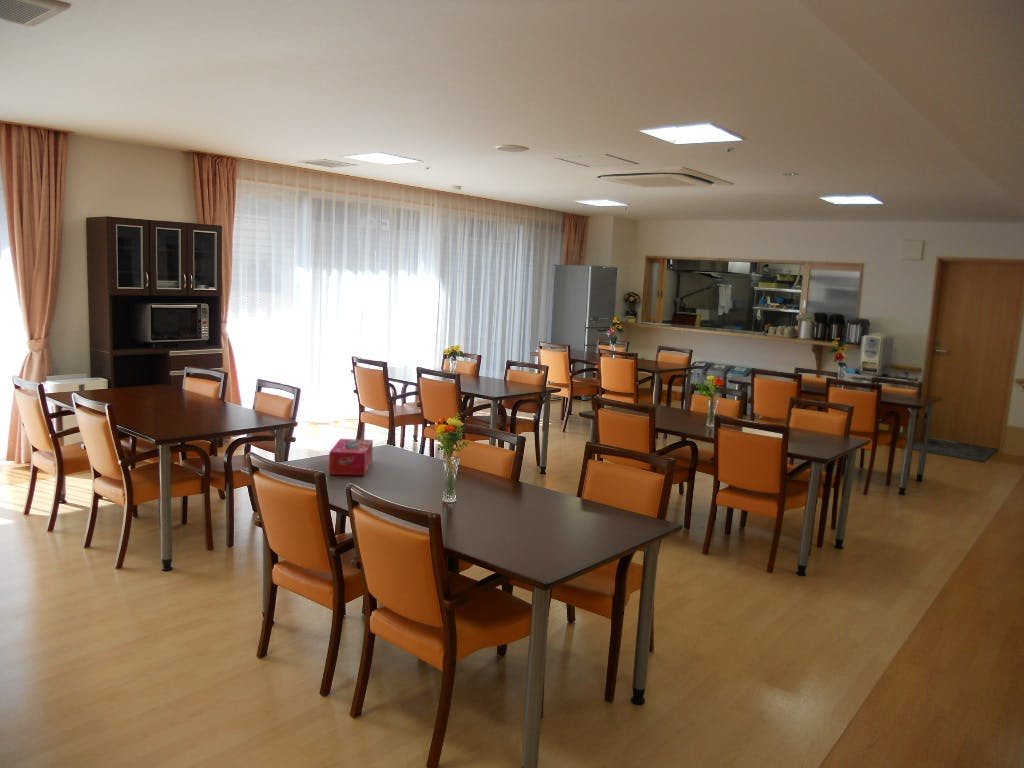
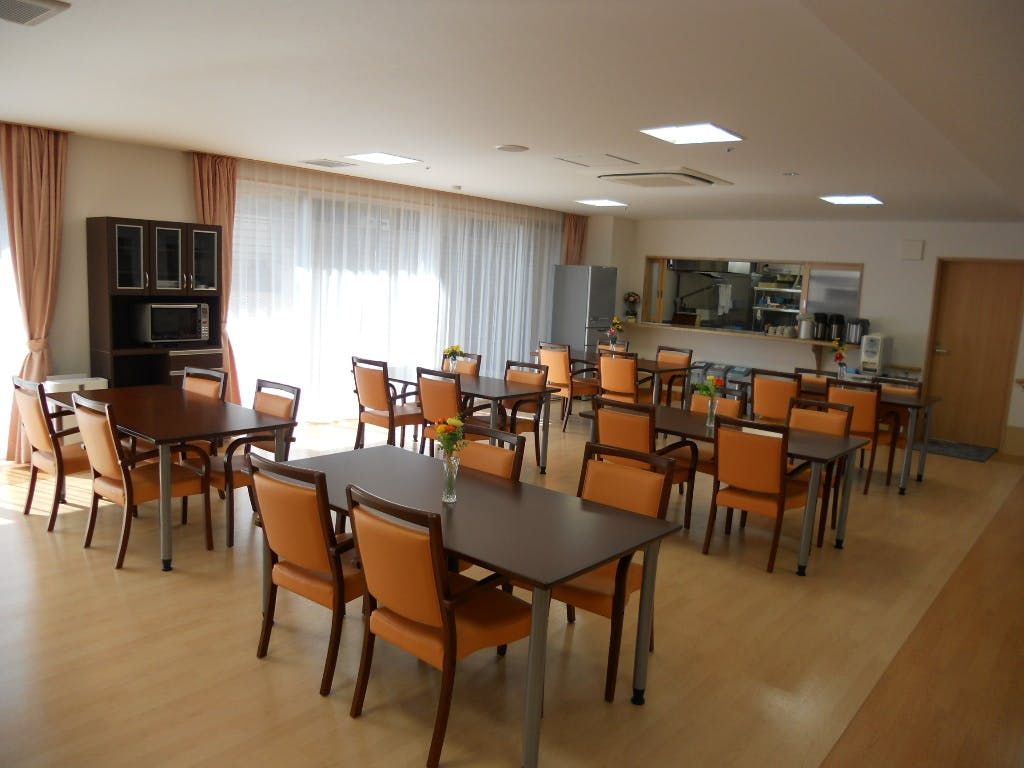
- tissue box (351, 456)
